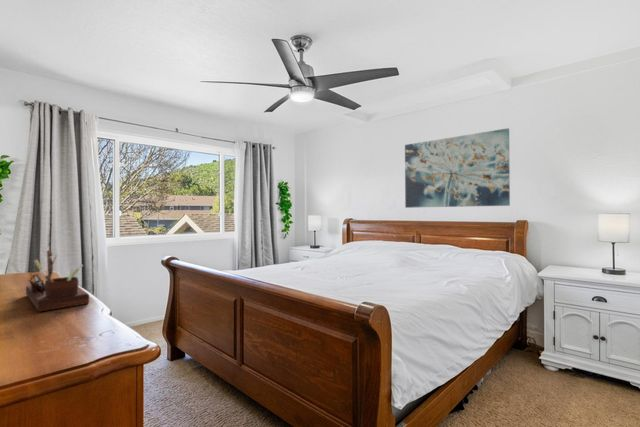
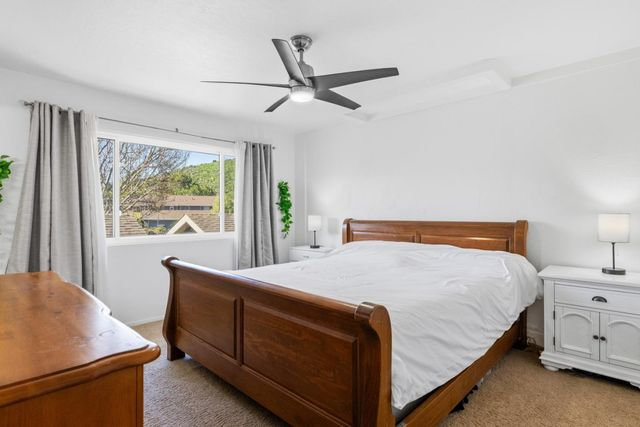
- wall art (452, 172)
- desk organizer (55, 278)
